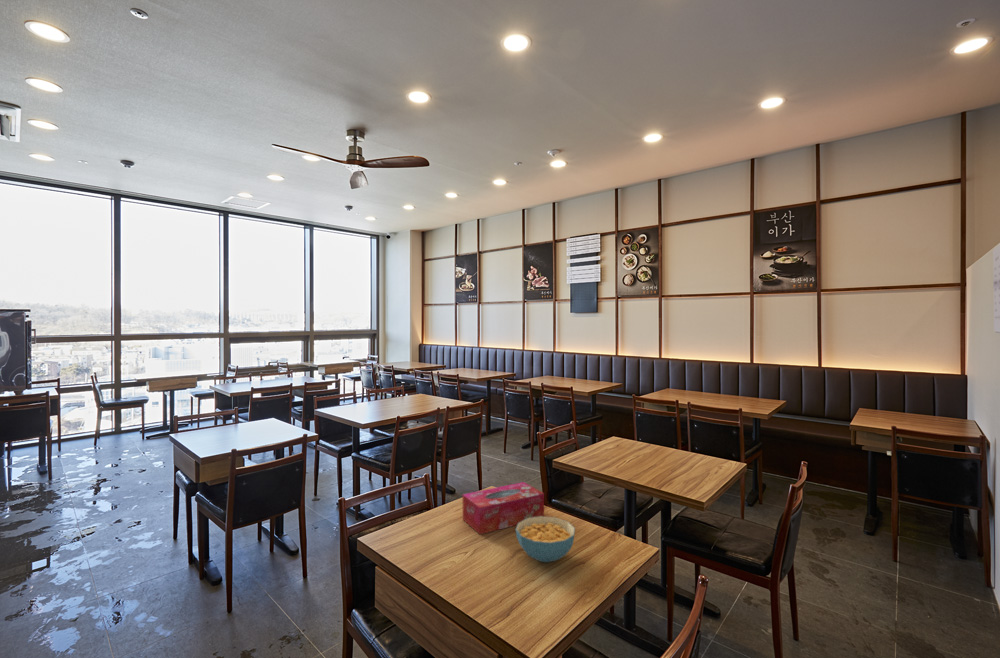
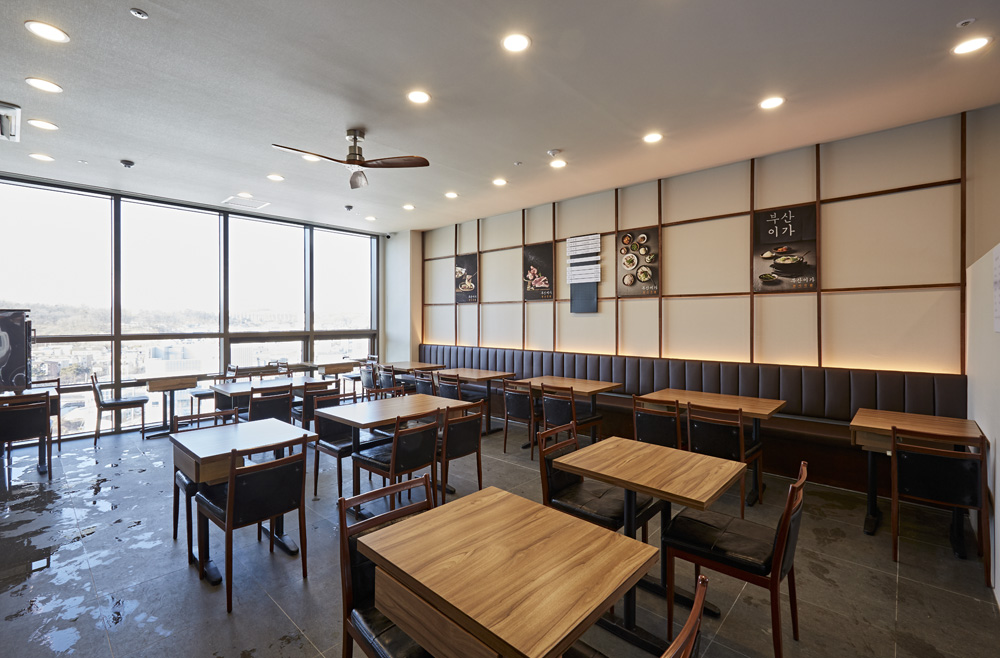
- tissue box (503, 506)
- cereal bowl (545, 543)
